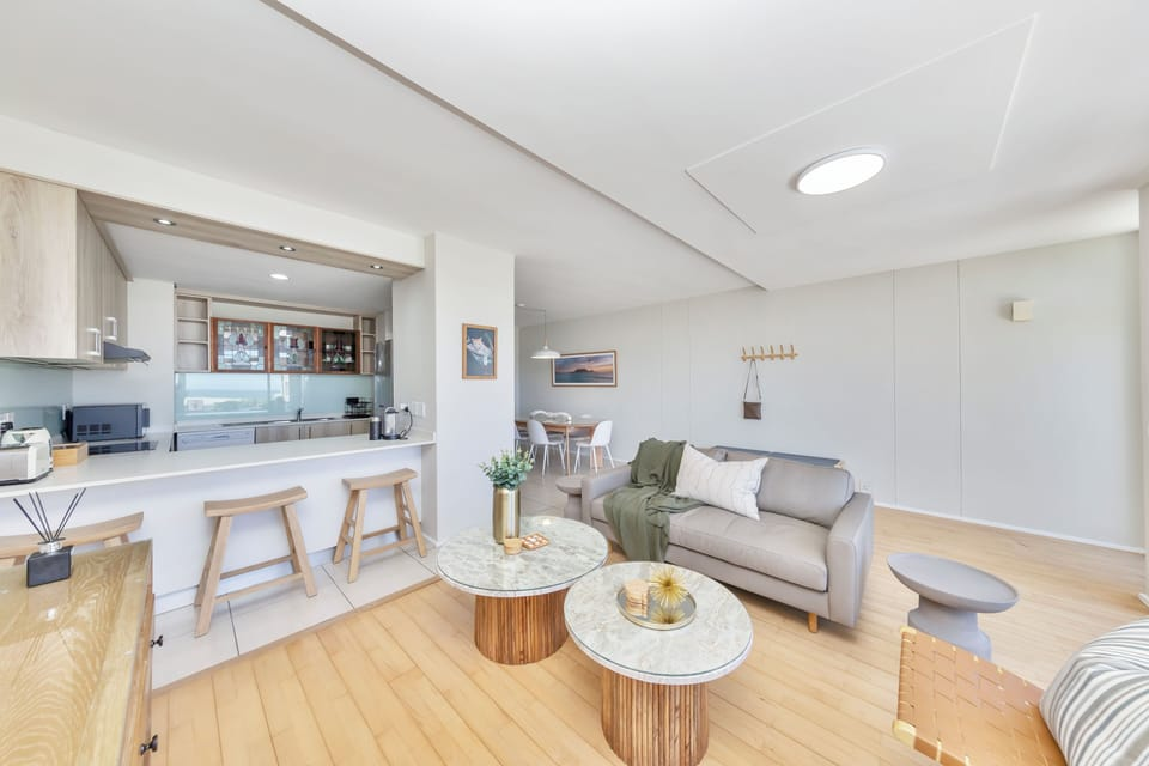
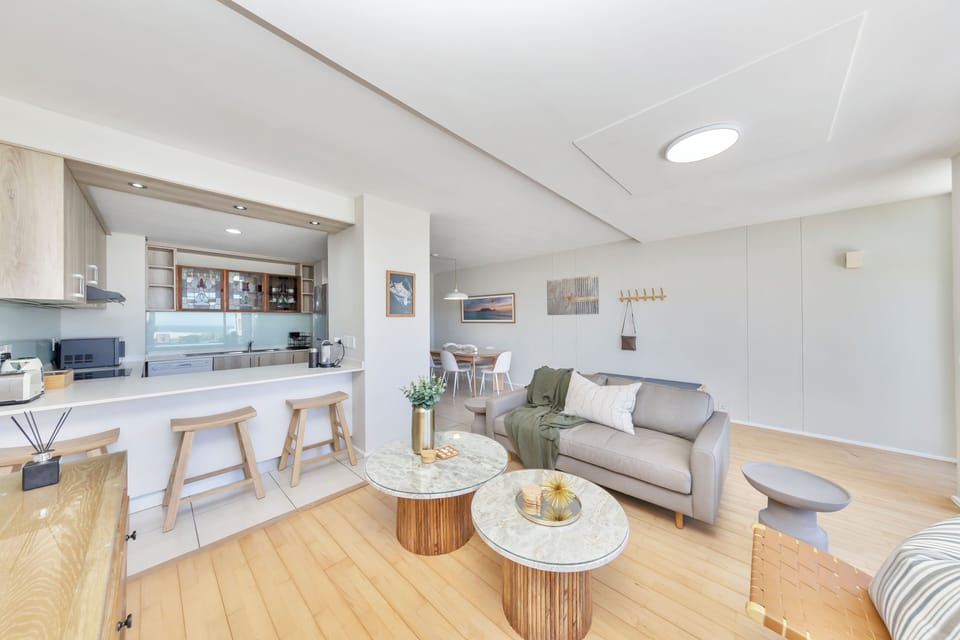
+ wall art (571, 296)
